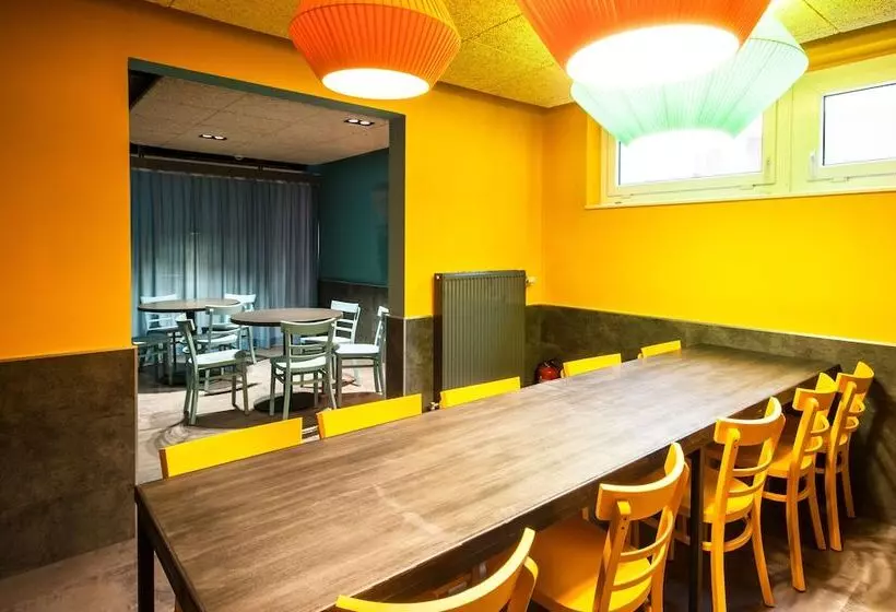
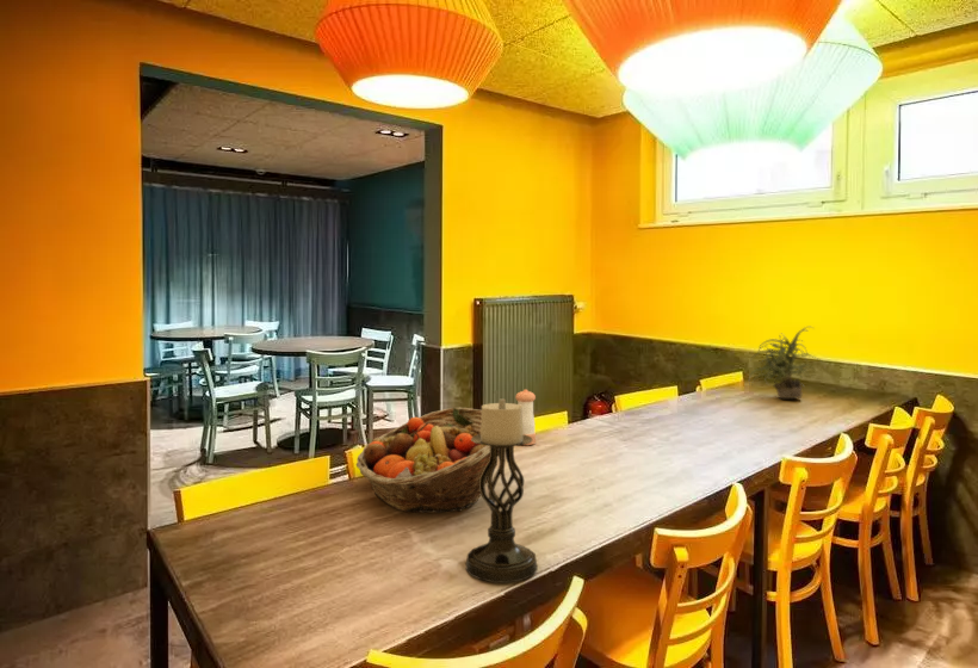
+ candle holder (502, 483)
+ fruit basket (434, 454)
+ pepper shaker (525, 415)
+ potted plant (787, 363)
